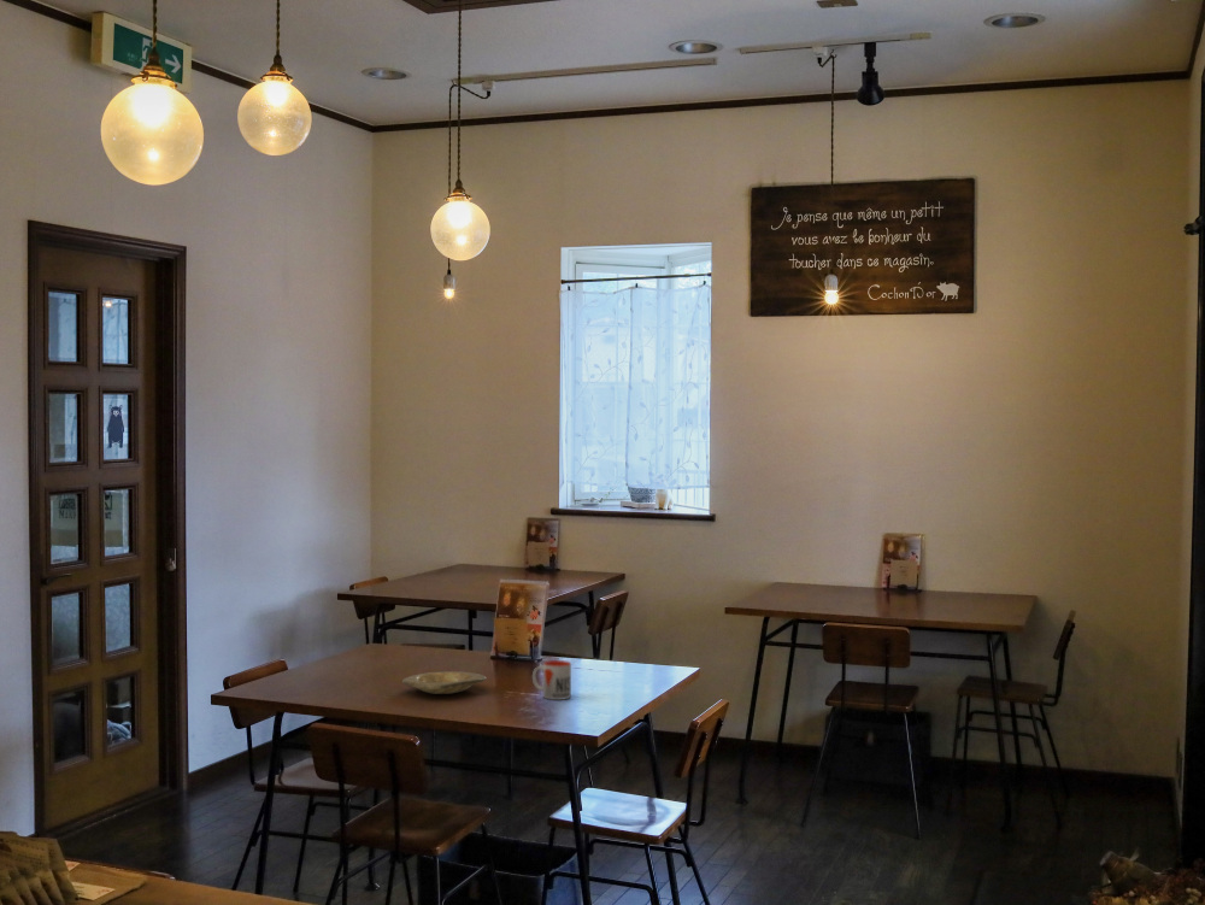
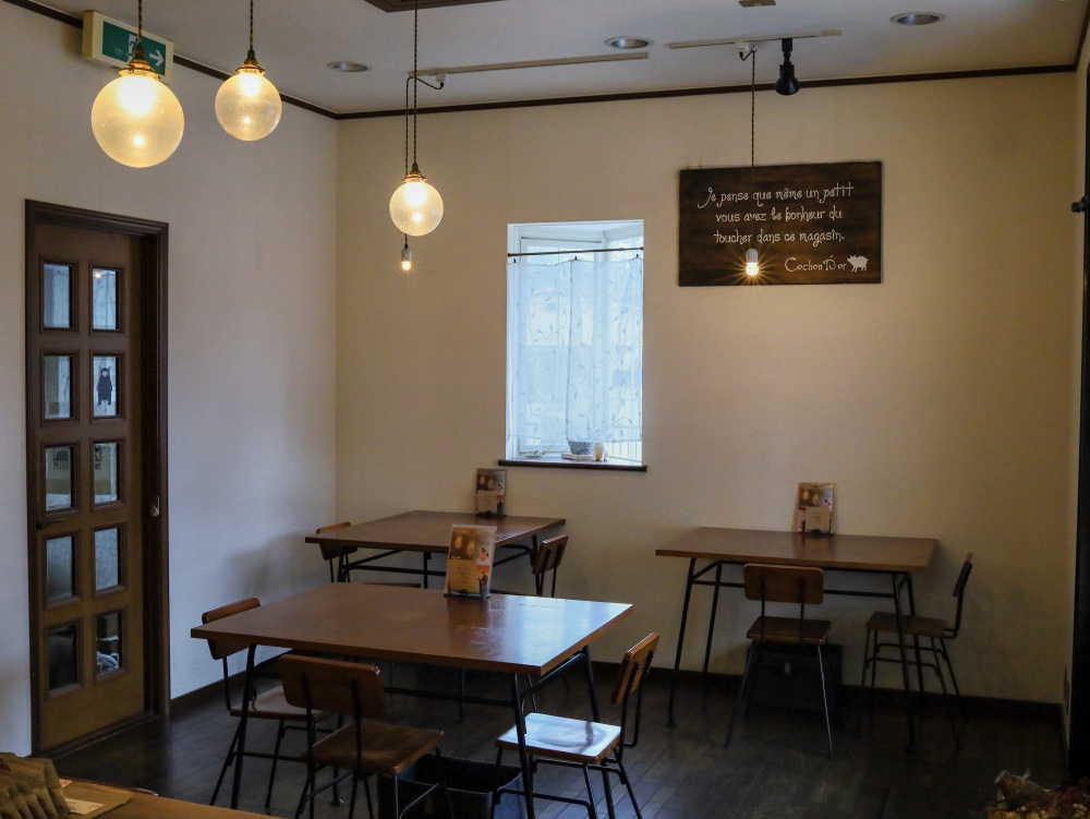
- mug (551, 678)
- plate (443, 683)
